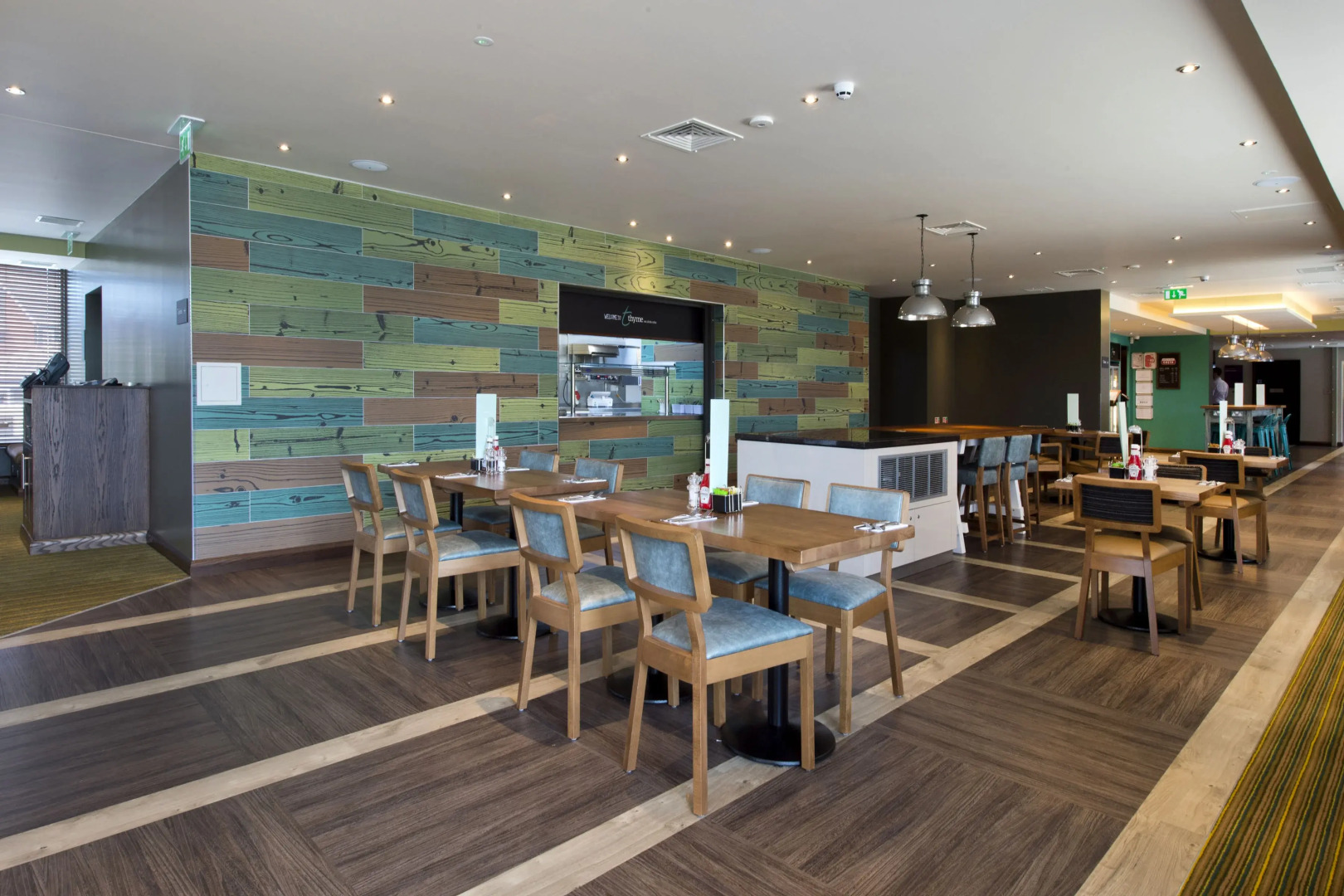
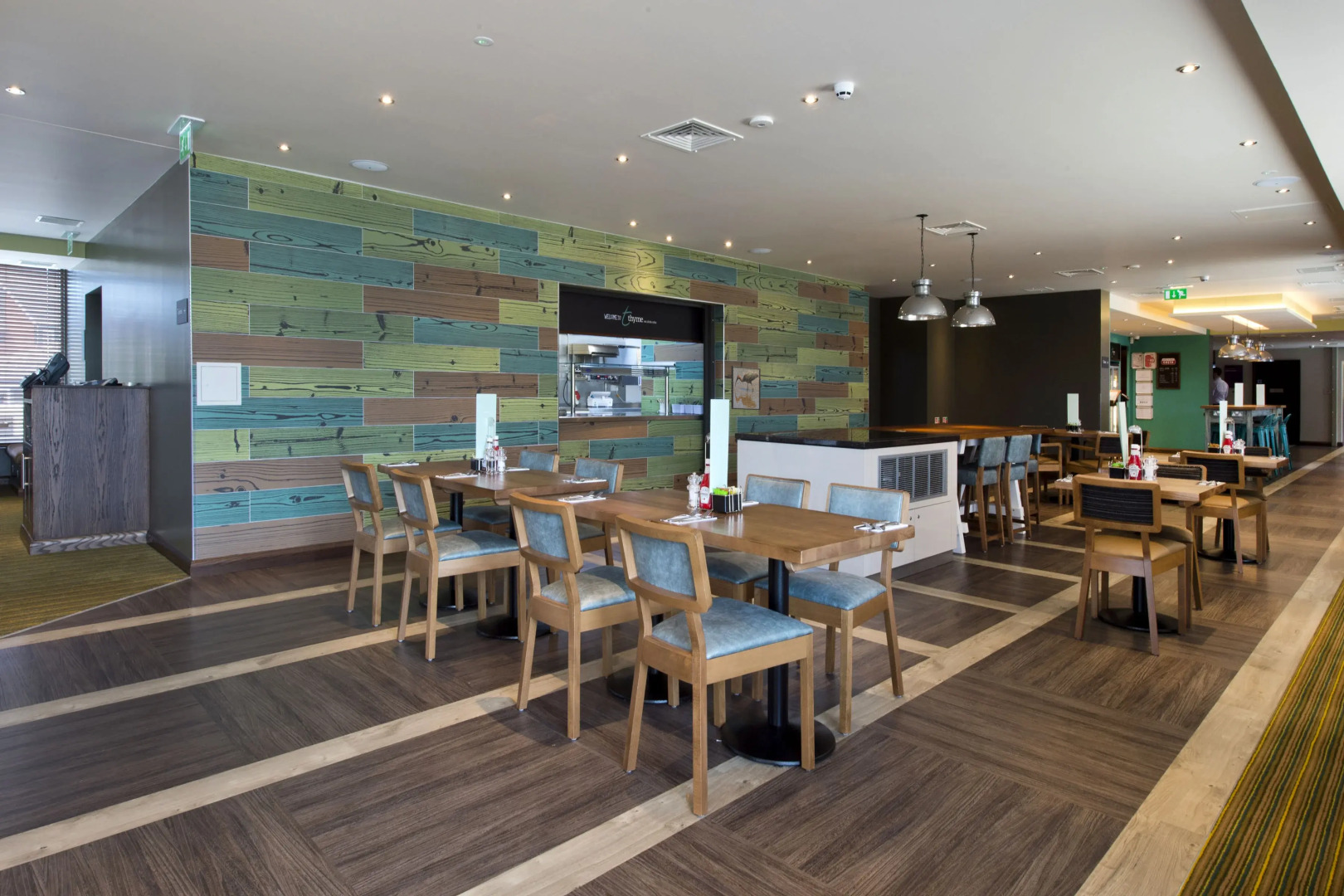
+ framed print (746, 388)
